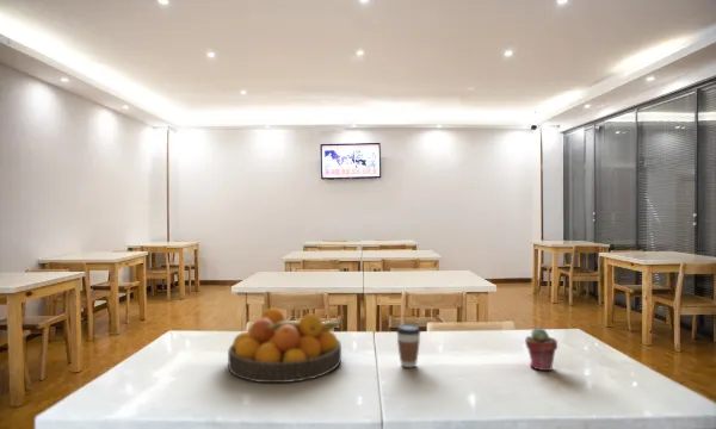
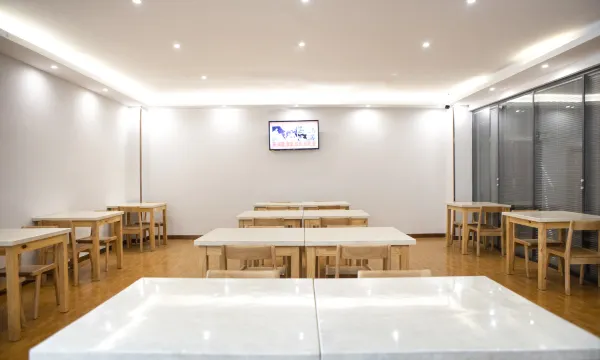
- potted succulent (541, 347)
- fruit bowl (285, 337)
- coffee cup (408, 346)
